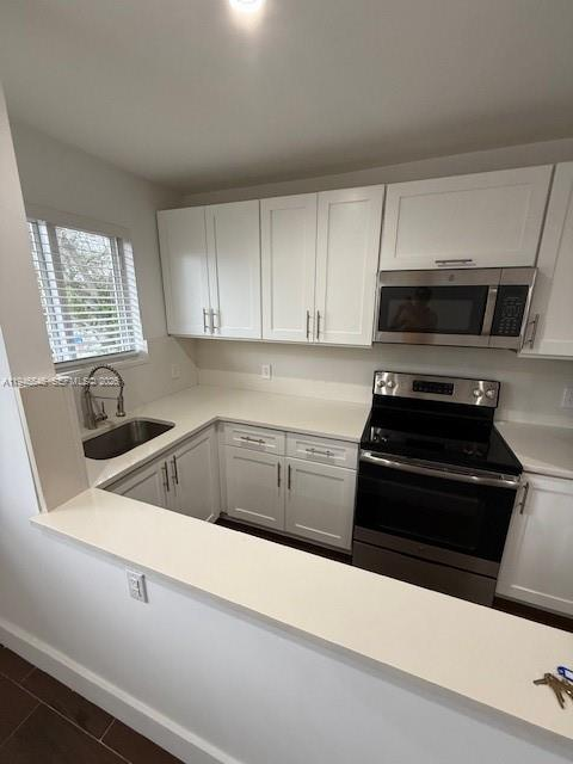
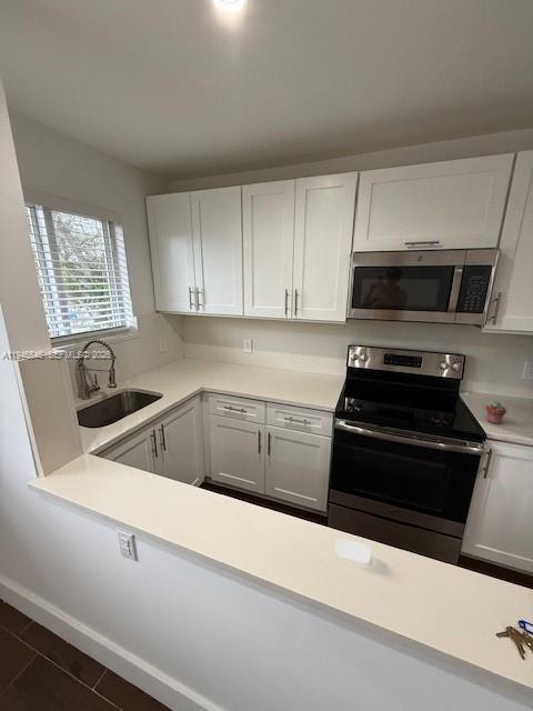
+ potted succulent (495, 411)
+ soap bar (352, 550)
